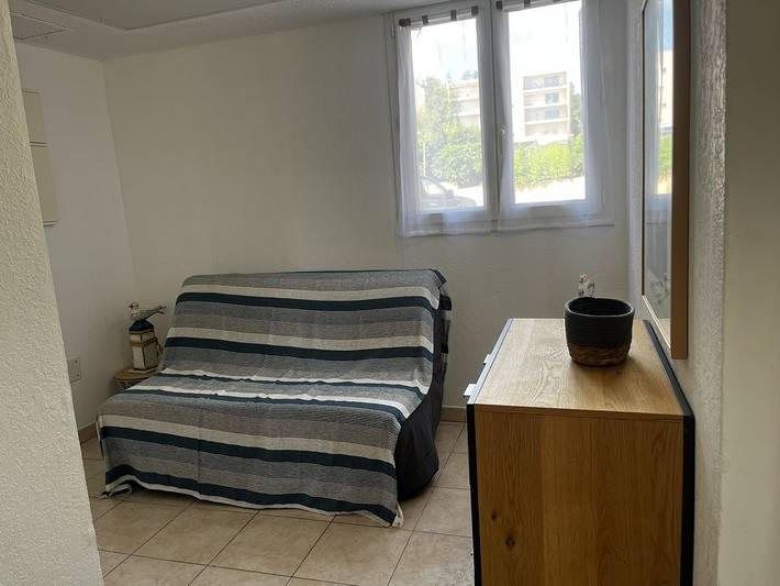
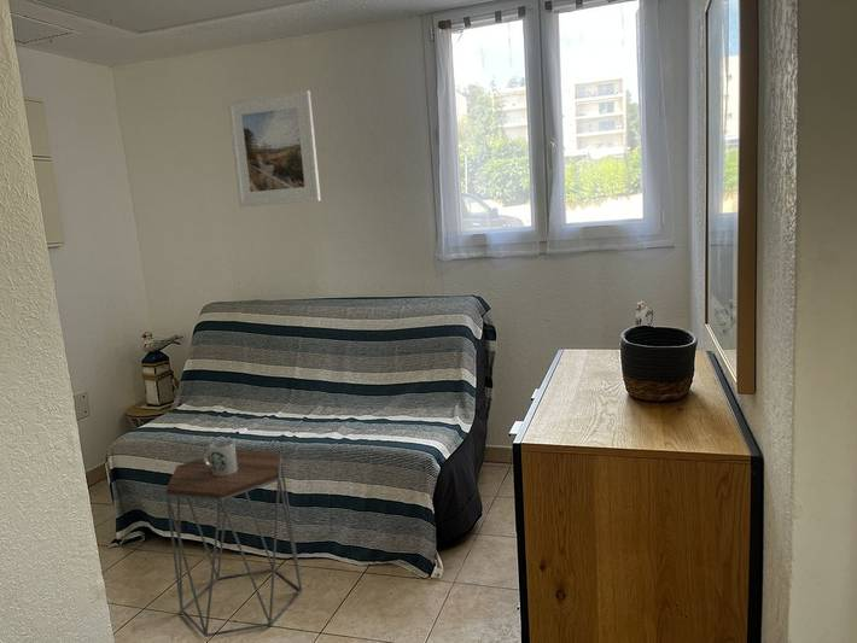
+ mug (218, 456)
+ side table (234, 536)
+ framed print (273, 150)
